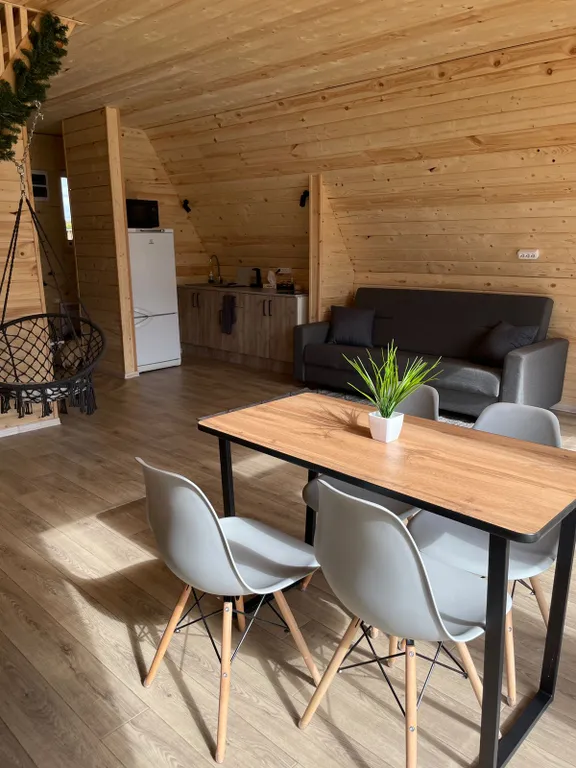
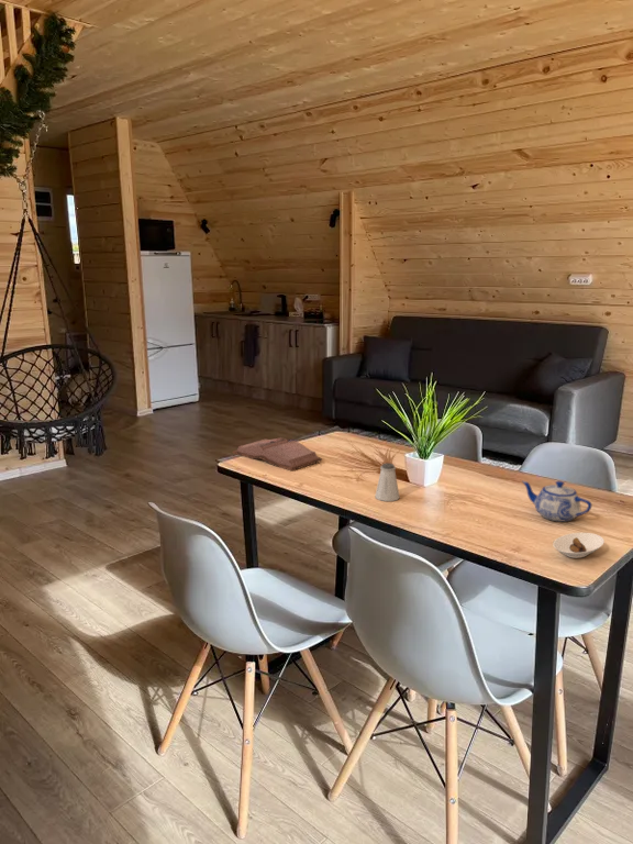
+ saucer (578, 546)
+ teapot (554, 498)
+ saltshaker (387, 480)
+ hardback book (276, 449)
